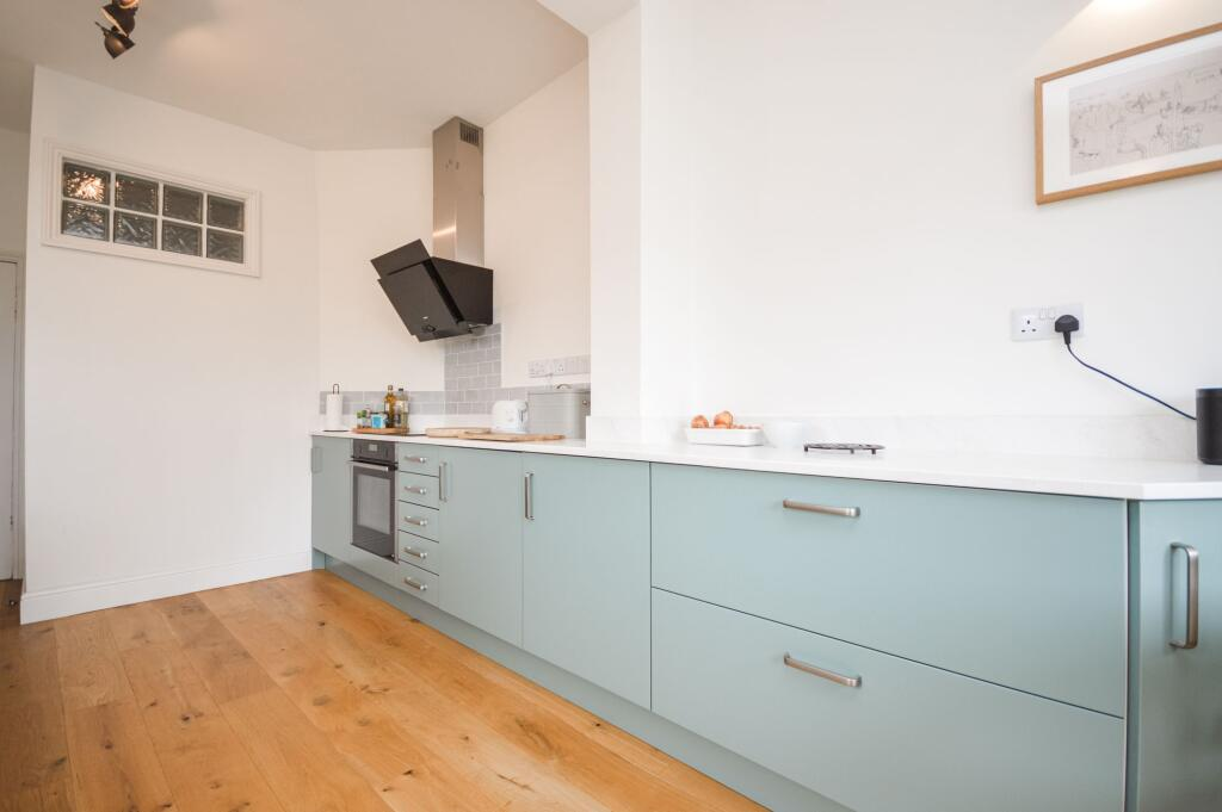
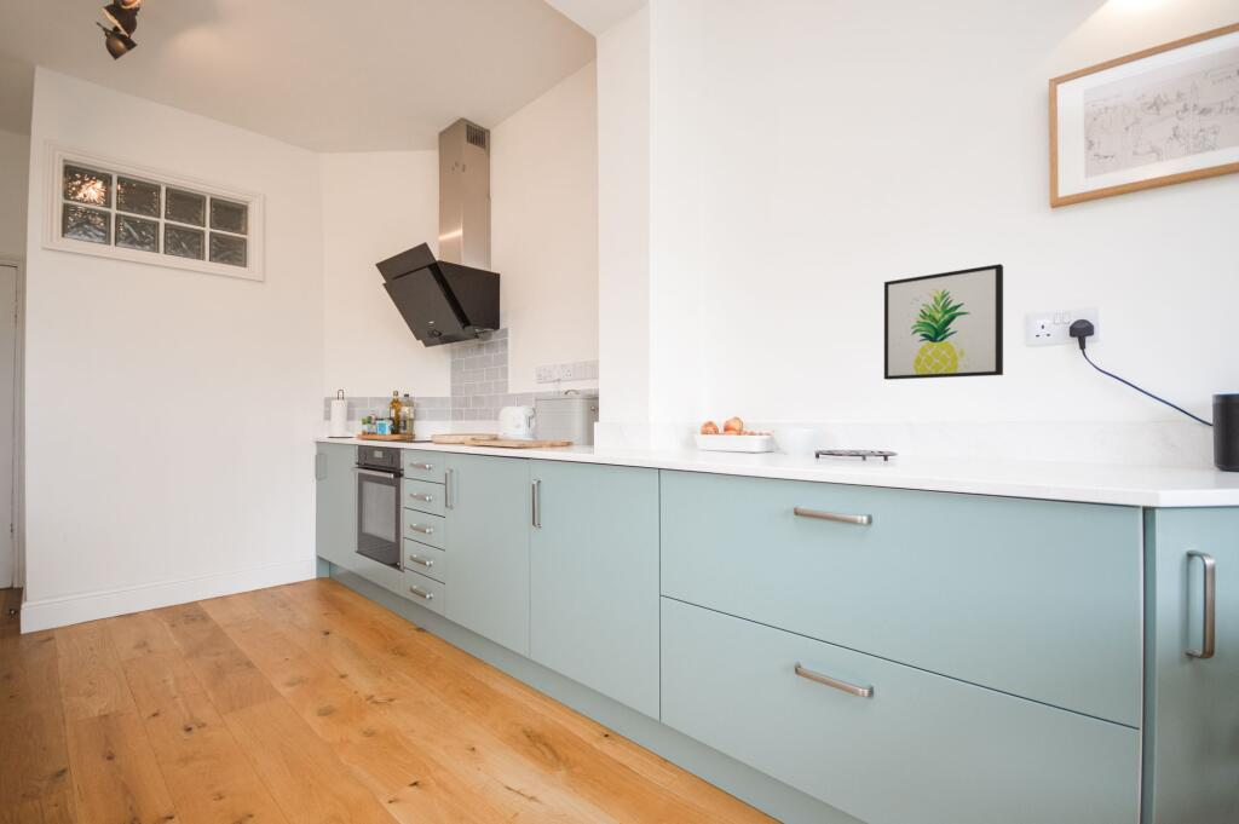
+ wall art (940, 325)
